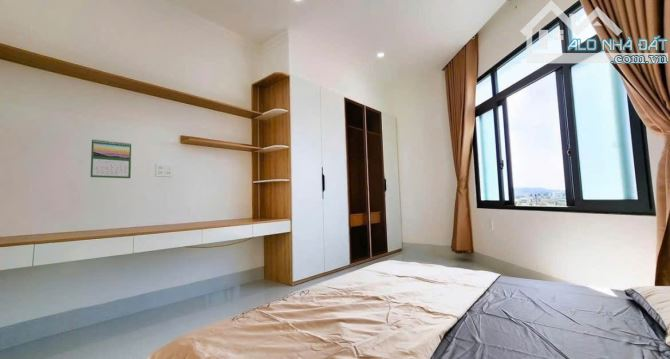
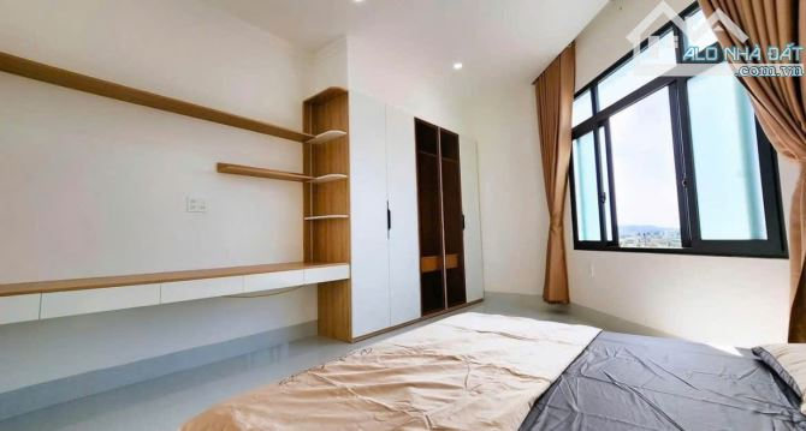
- calendar (111, 159)
